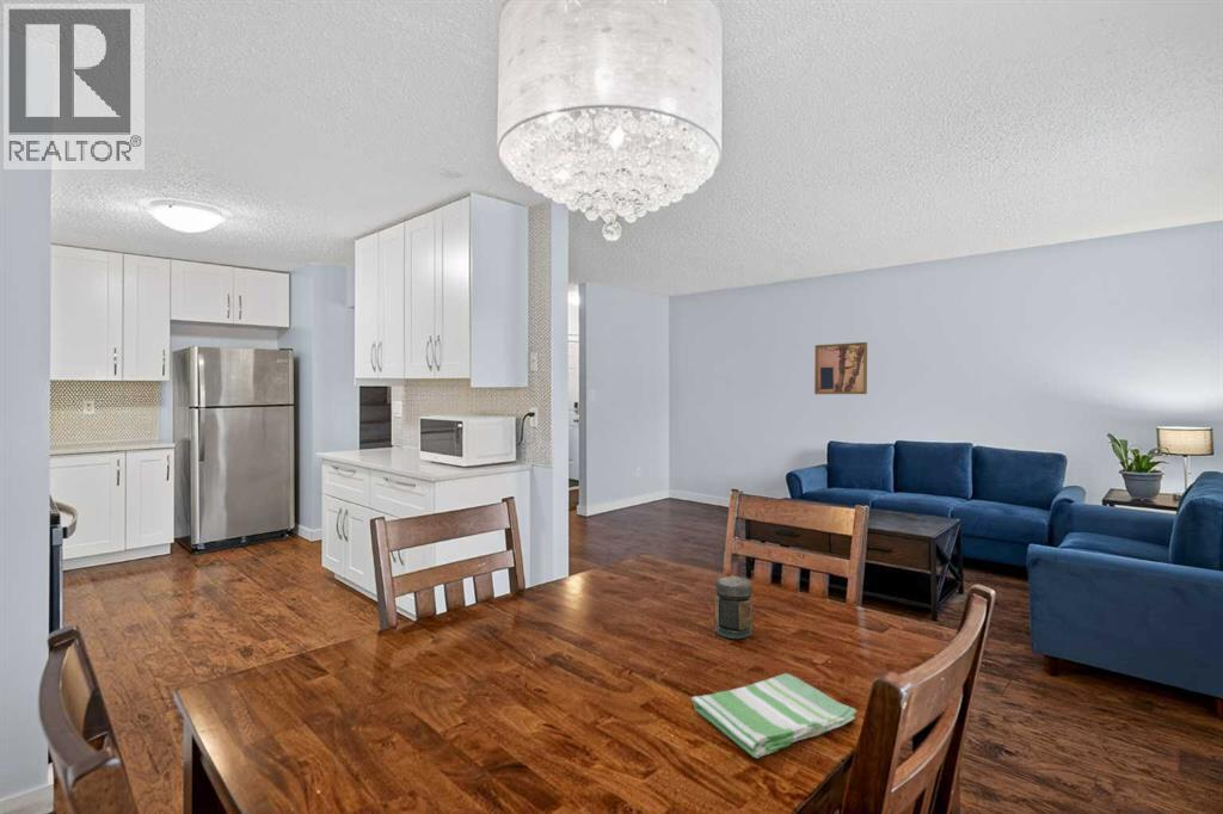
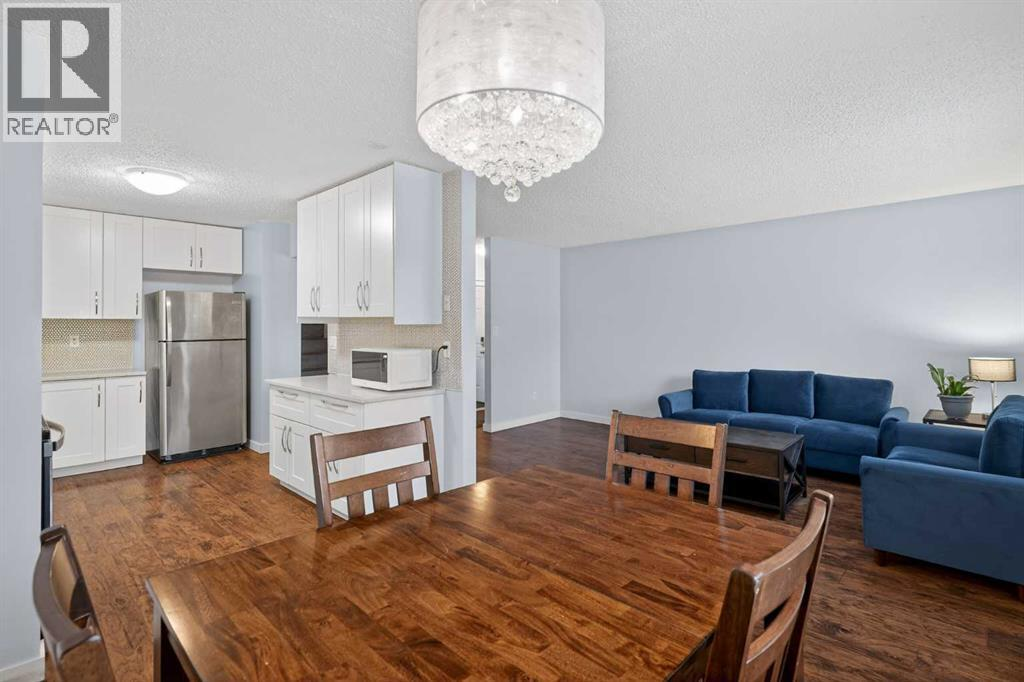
- dish towel (772, 708)
- wall art (840, 369)
- jar (733, 606)
